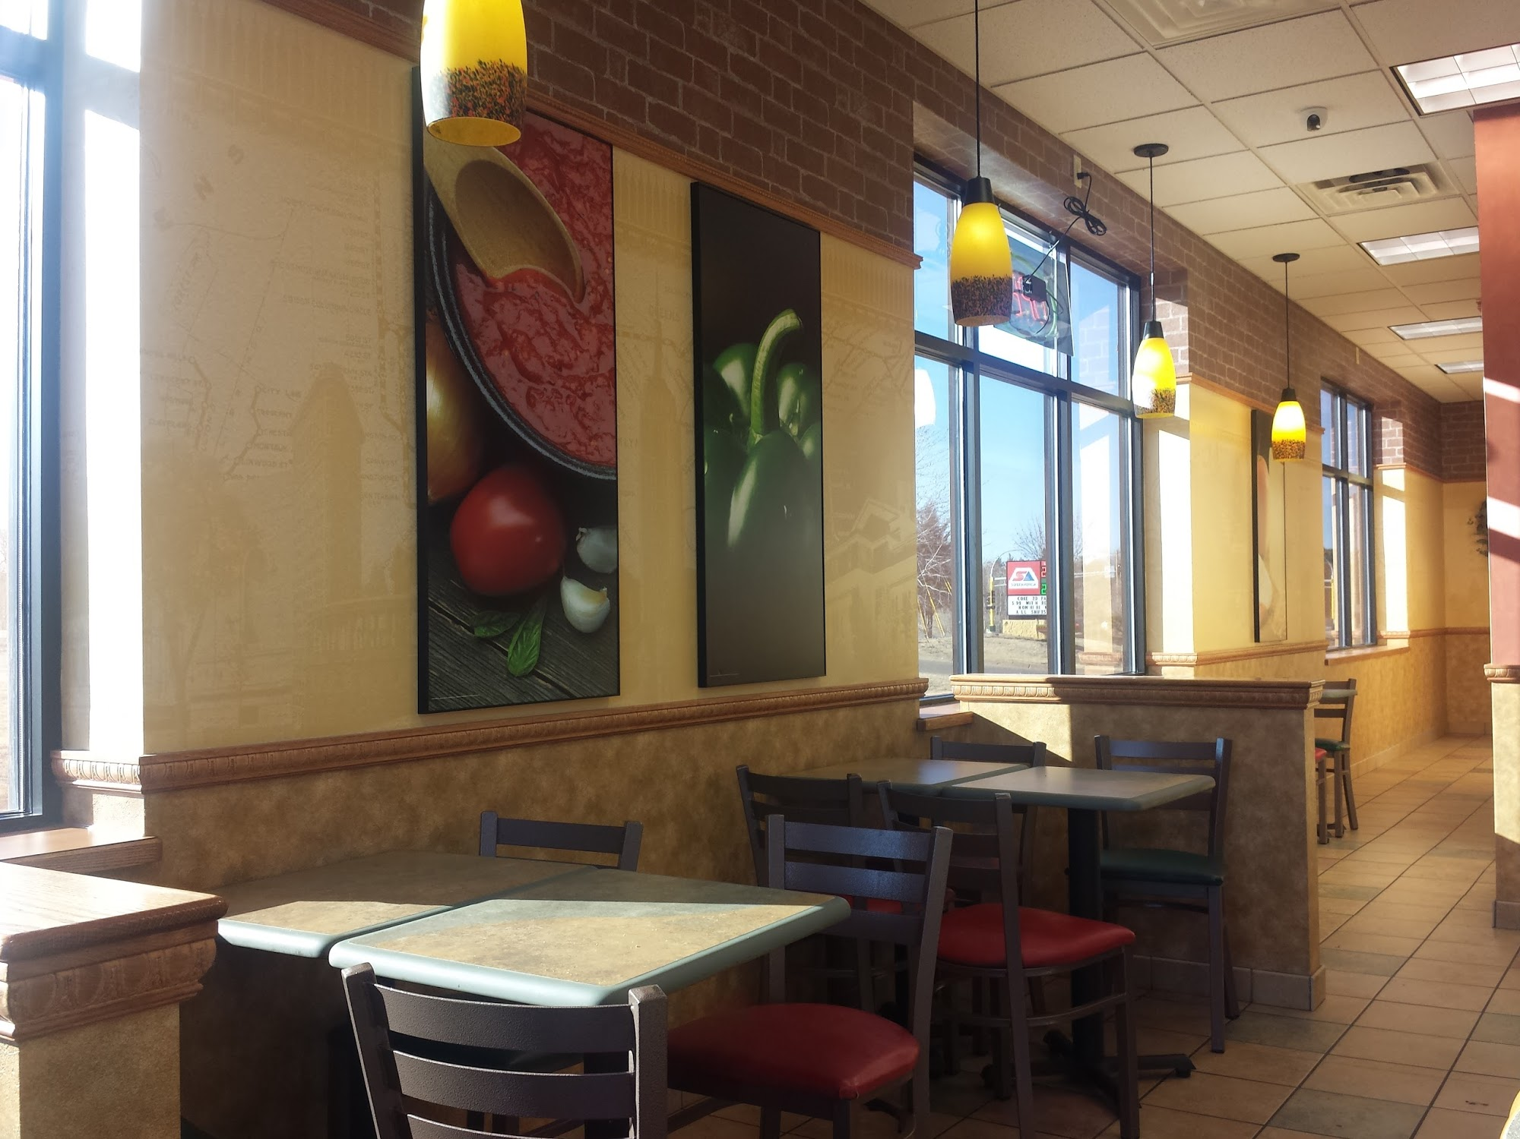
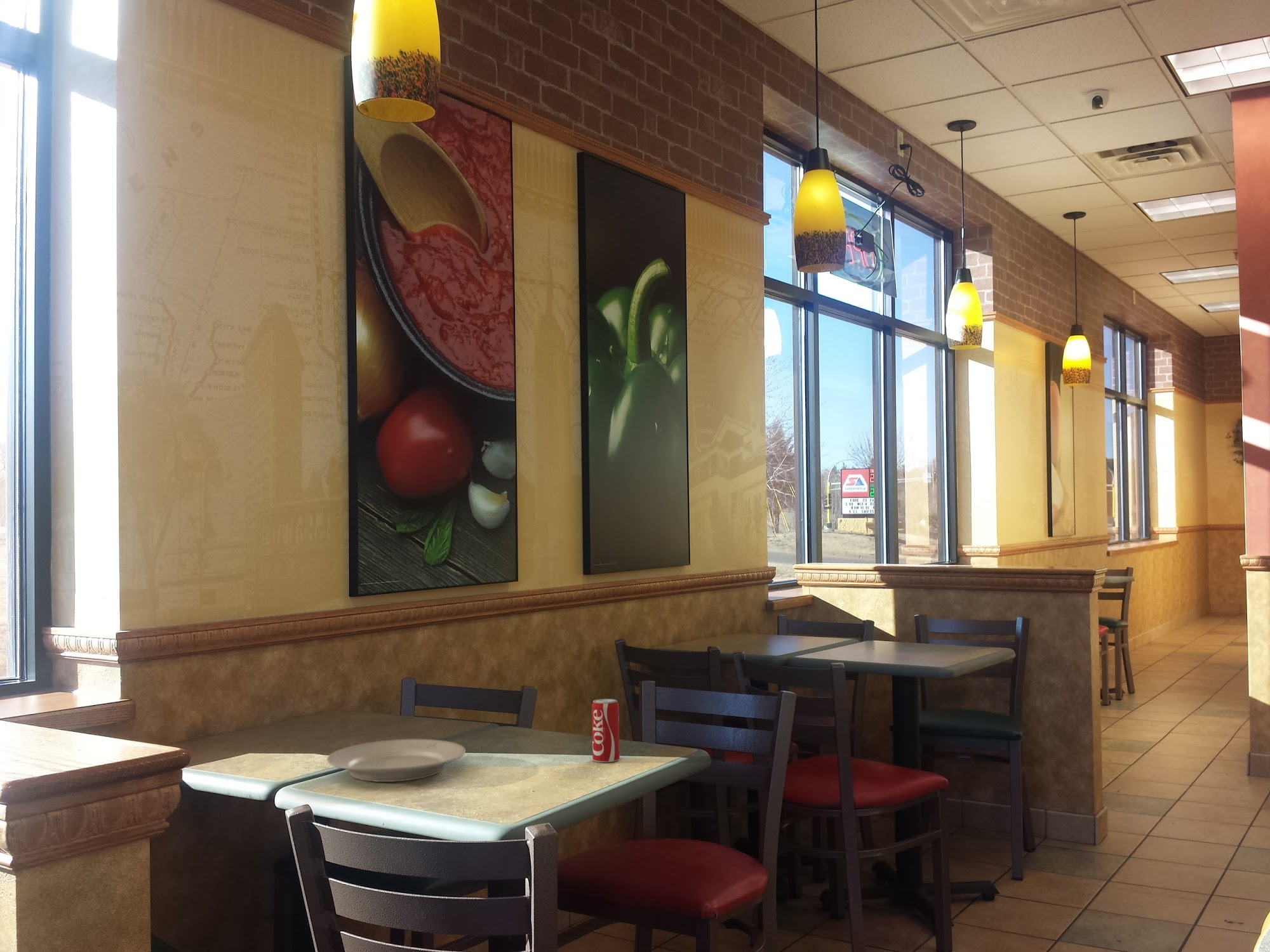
+ plate (397, 762)
+ beverage can (605, 730)
